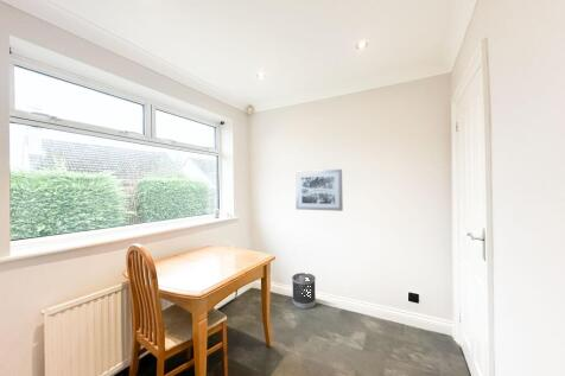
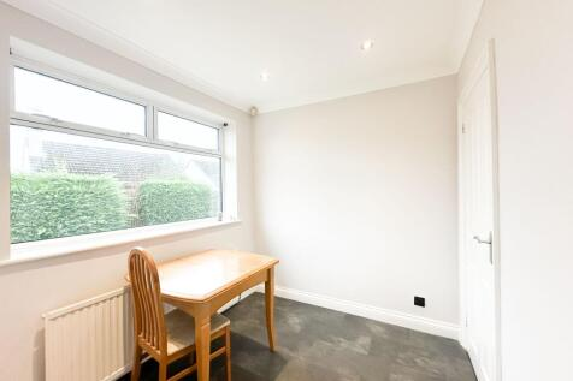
- wall art (317, 190)
- wastebasket (303, 289)
